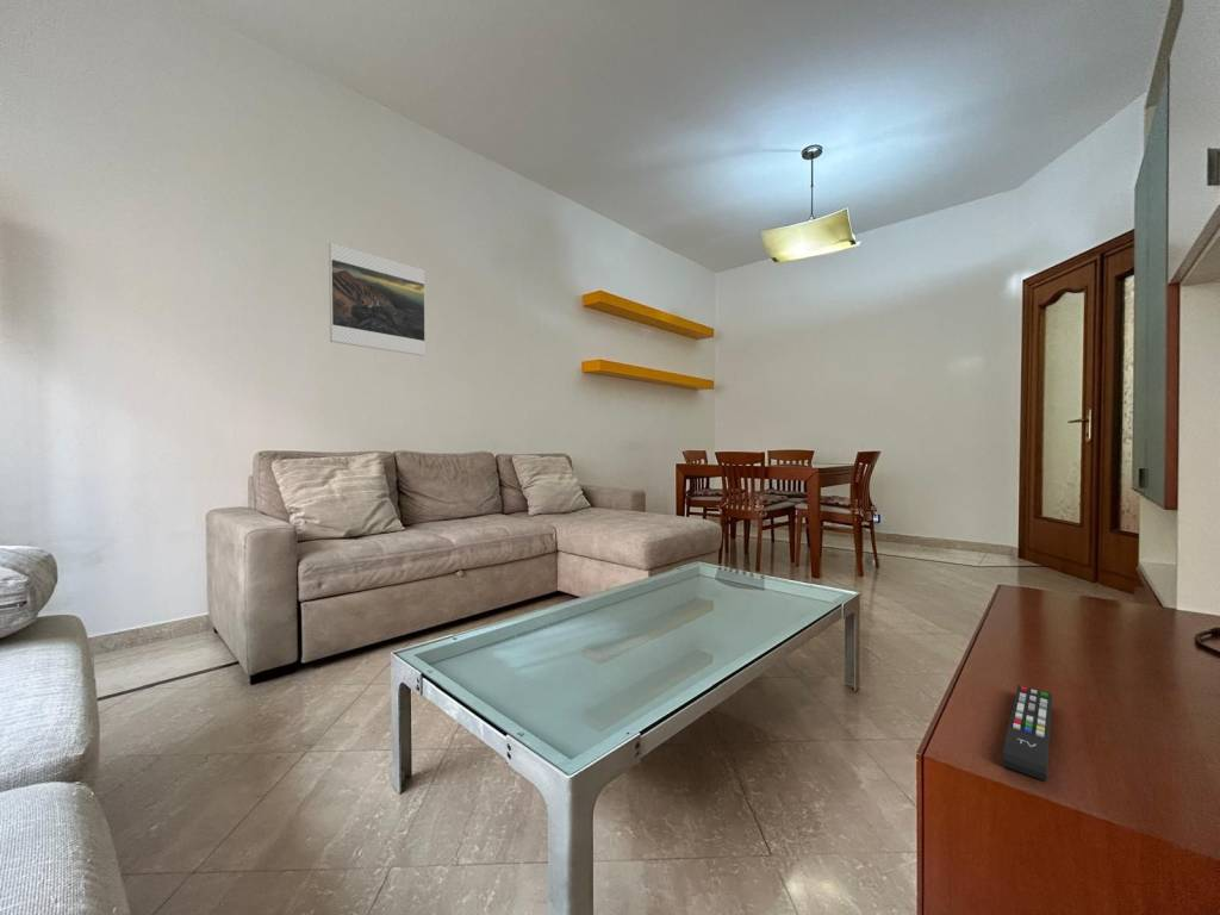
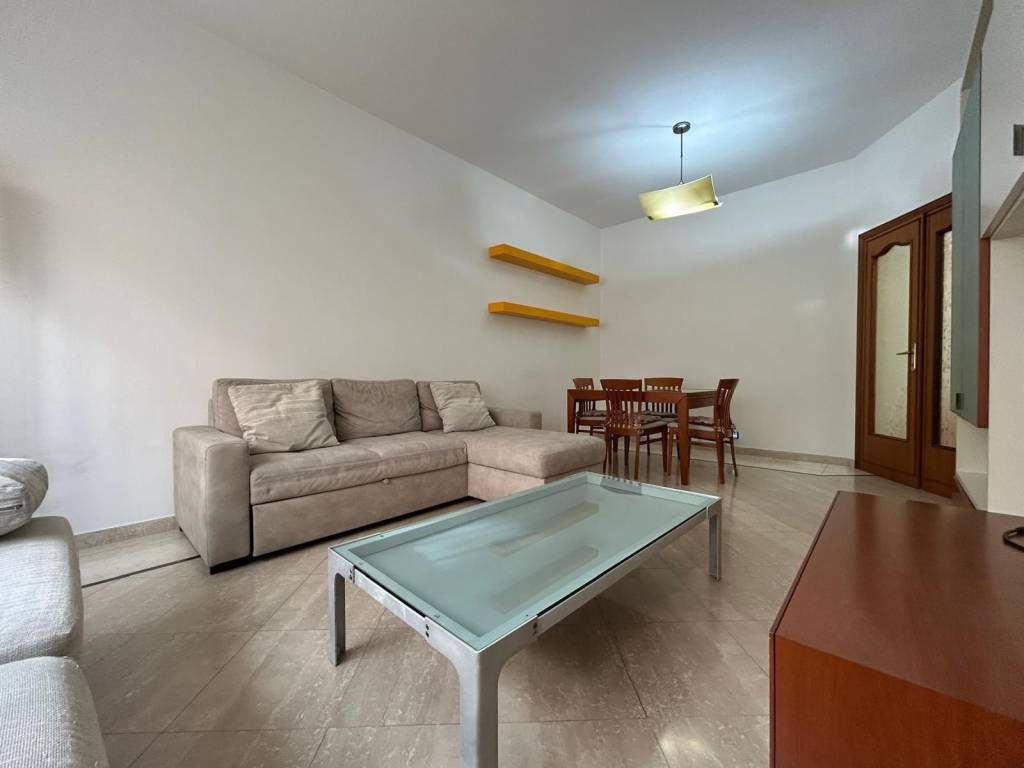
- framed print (380, 303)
- remote control (1029, 724)
